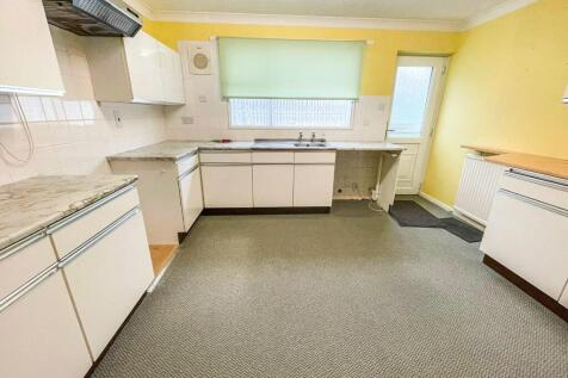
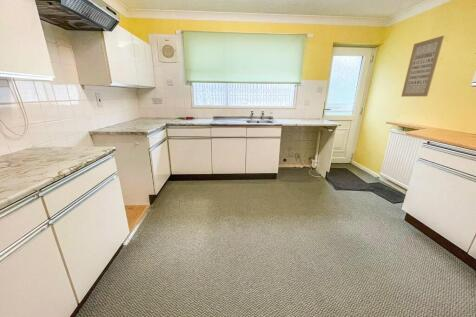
+ wall art (420, 69)
